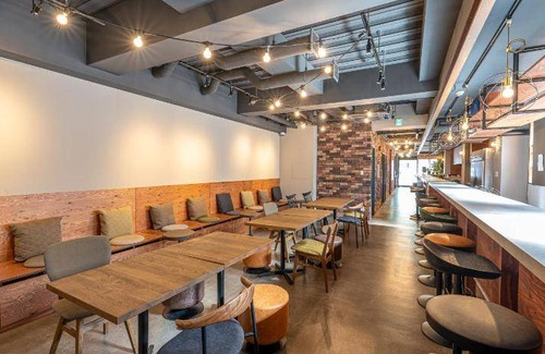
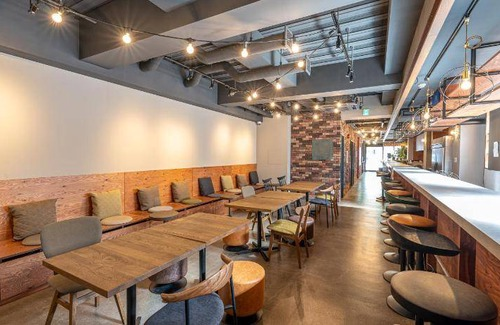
+ wall art (322, 149)
